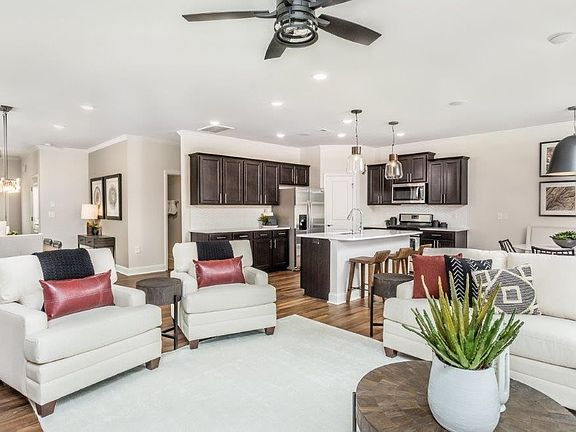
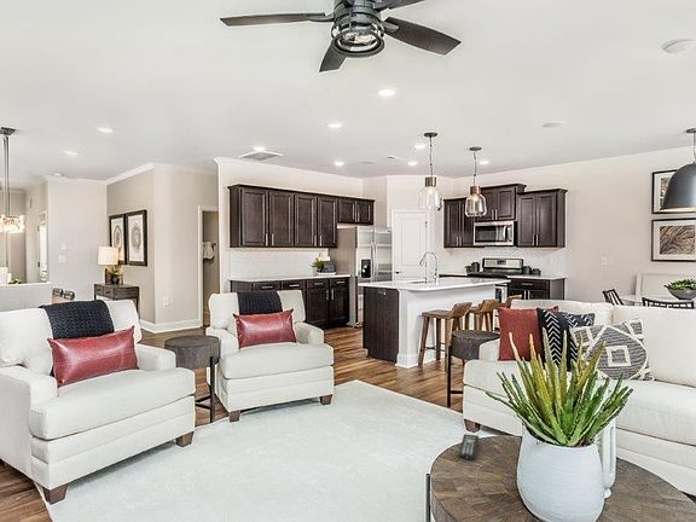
+ remote control (469, 445)
